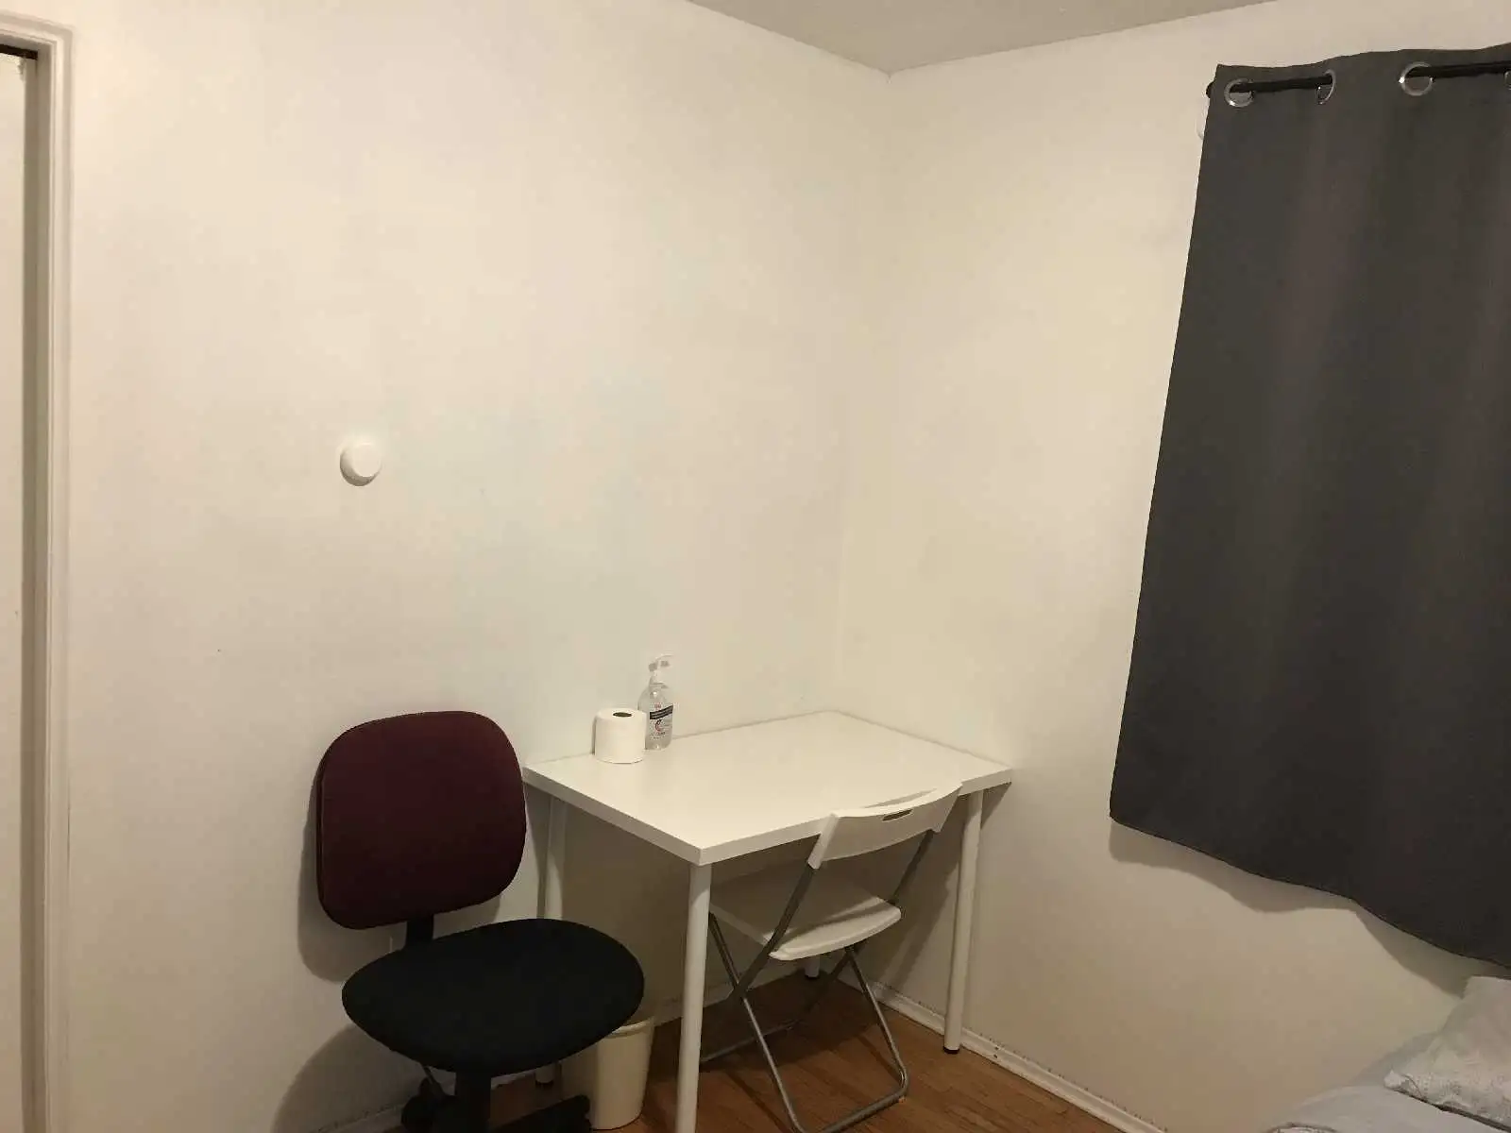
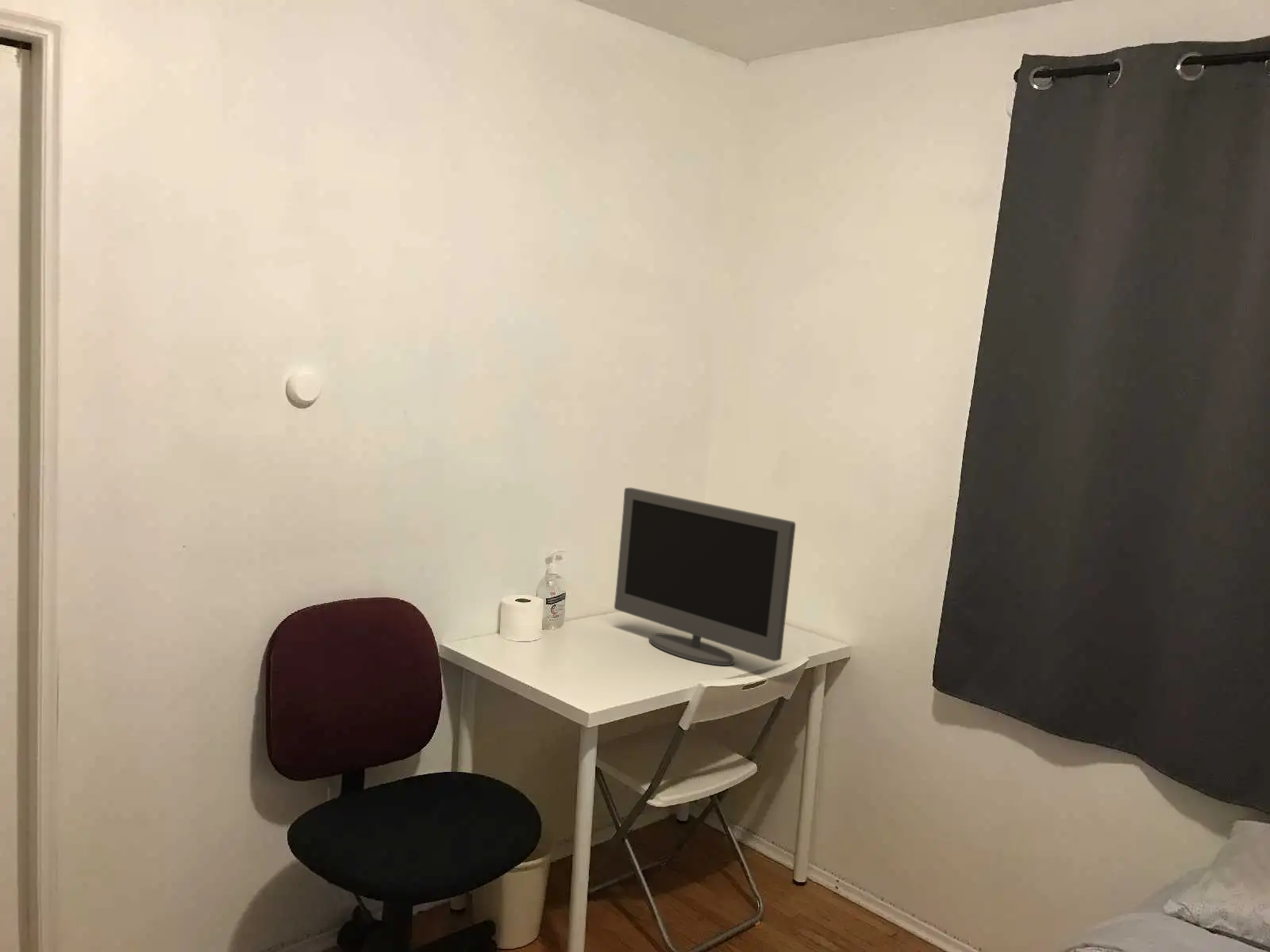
+ monitor (698, 578)
